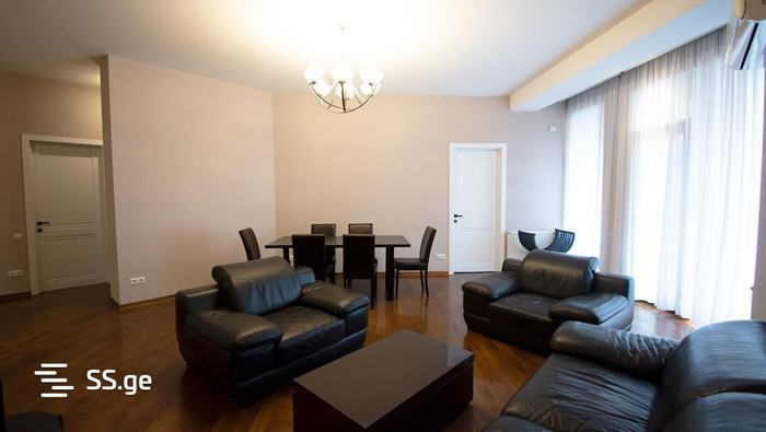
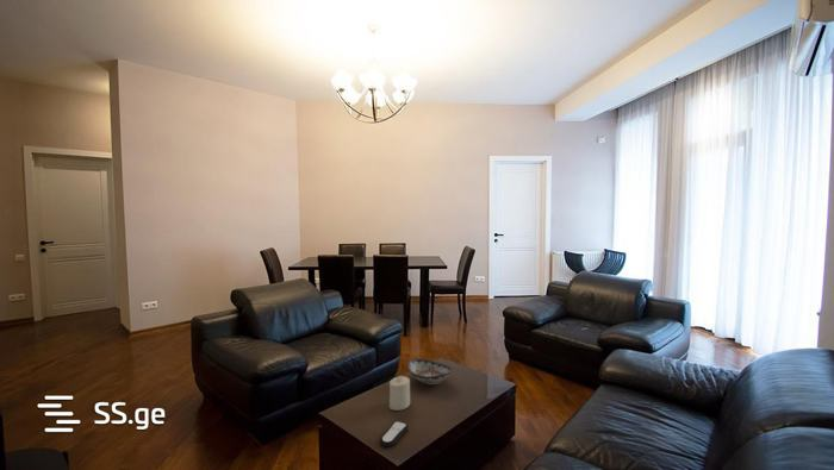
+ decorative bowl (429, 374)
+ candle (399, 390)
+ remote control (393, 433)
